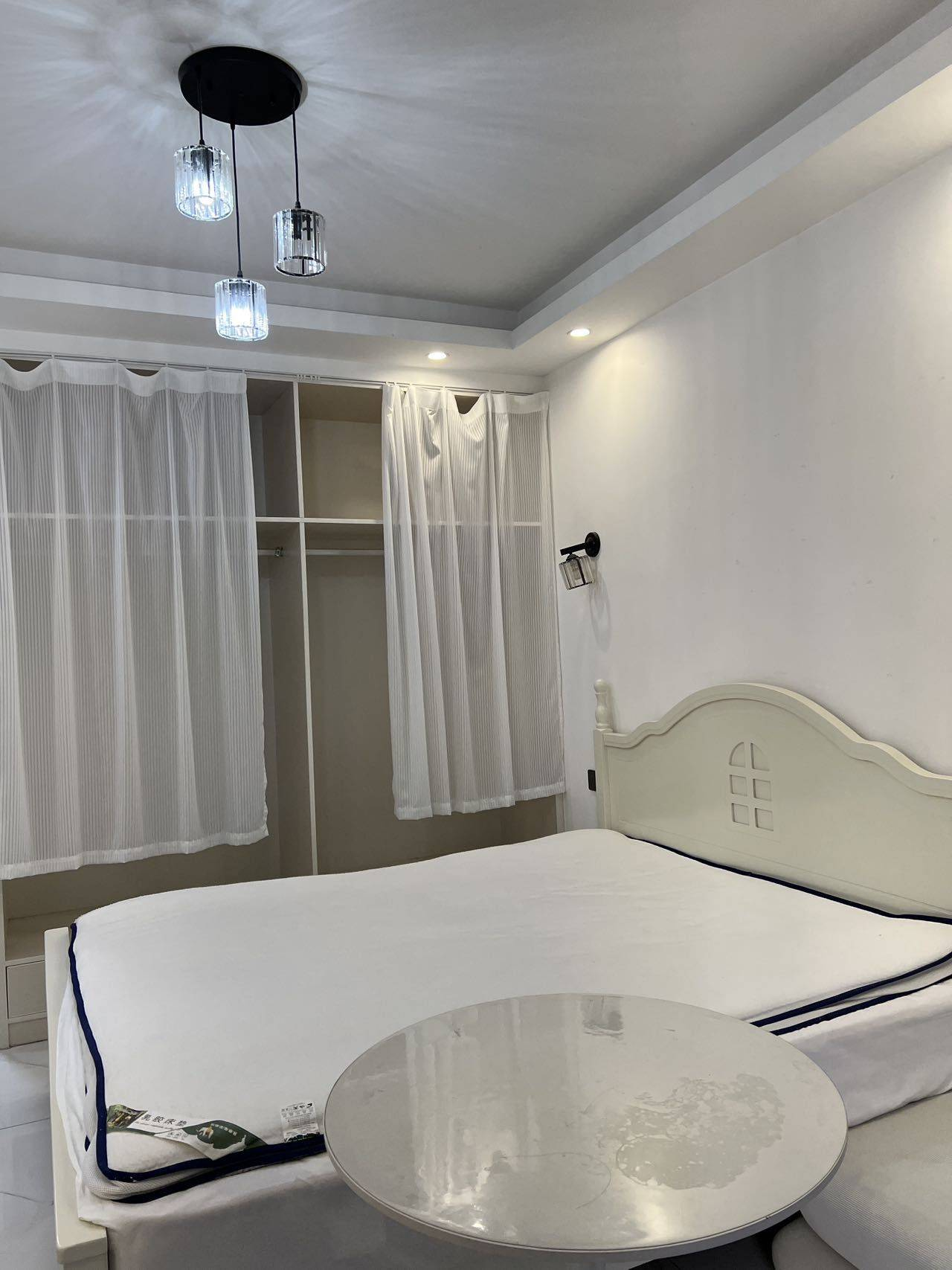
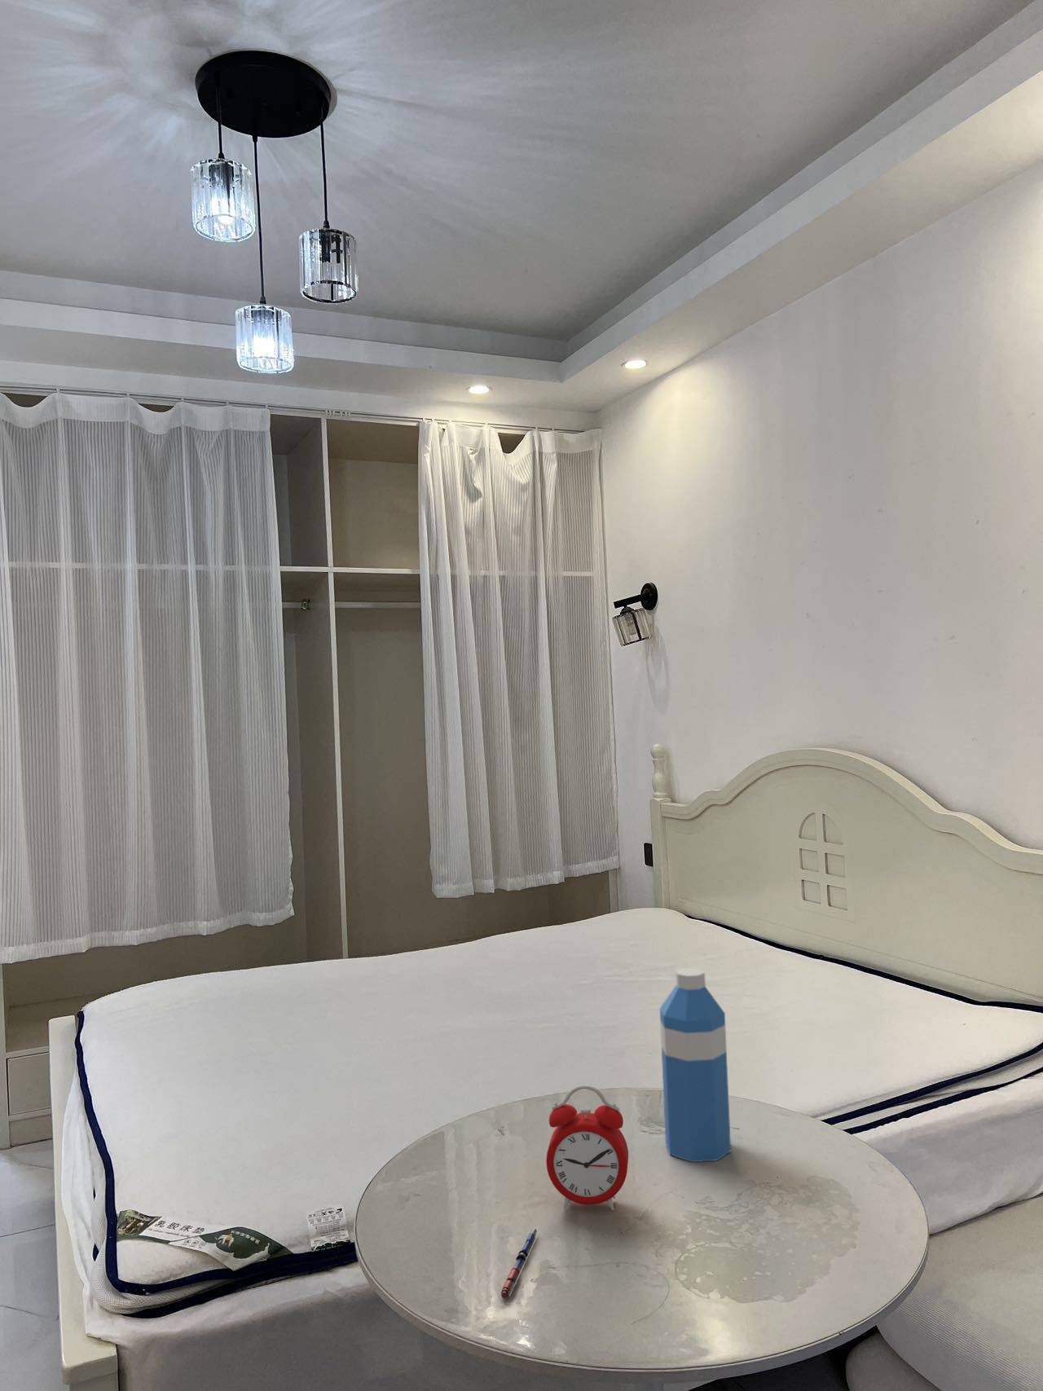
+ water bottle (694, 1059)
+ alarm clock (587, 1145)
+ pen (520, 1258)
